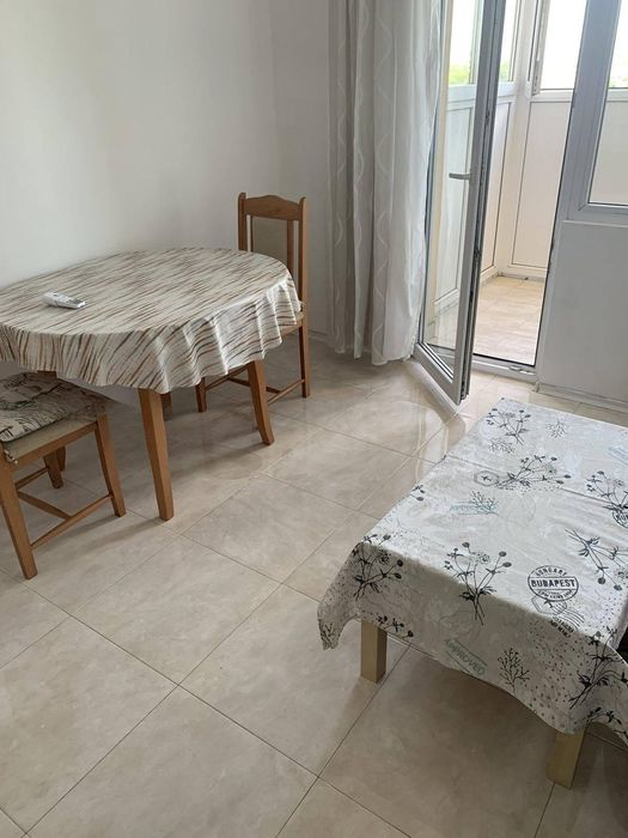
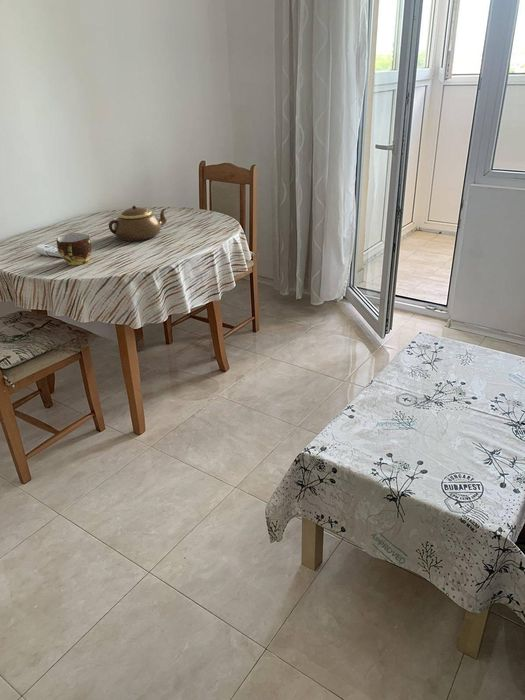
+ cup (75, 250)
+ teapot (137, 220)
